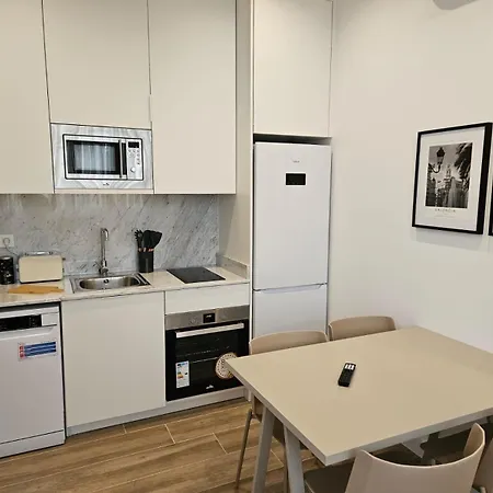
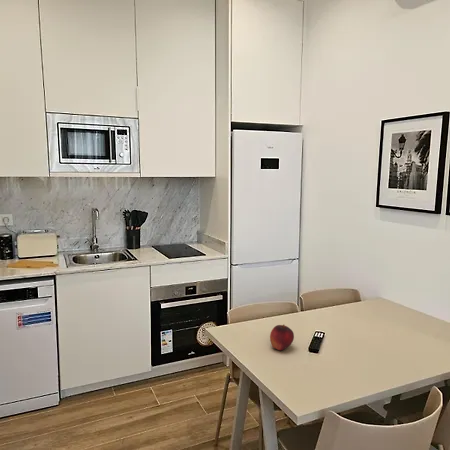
+ fruit (281, 337)
